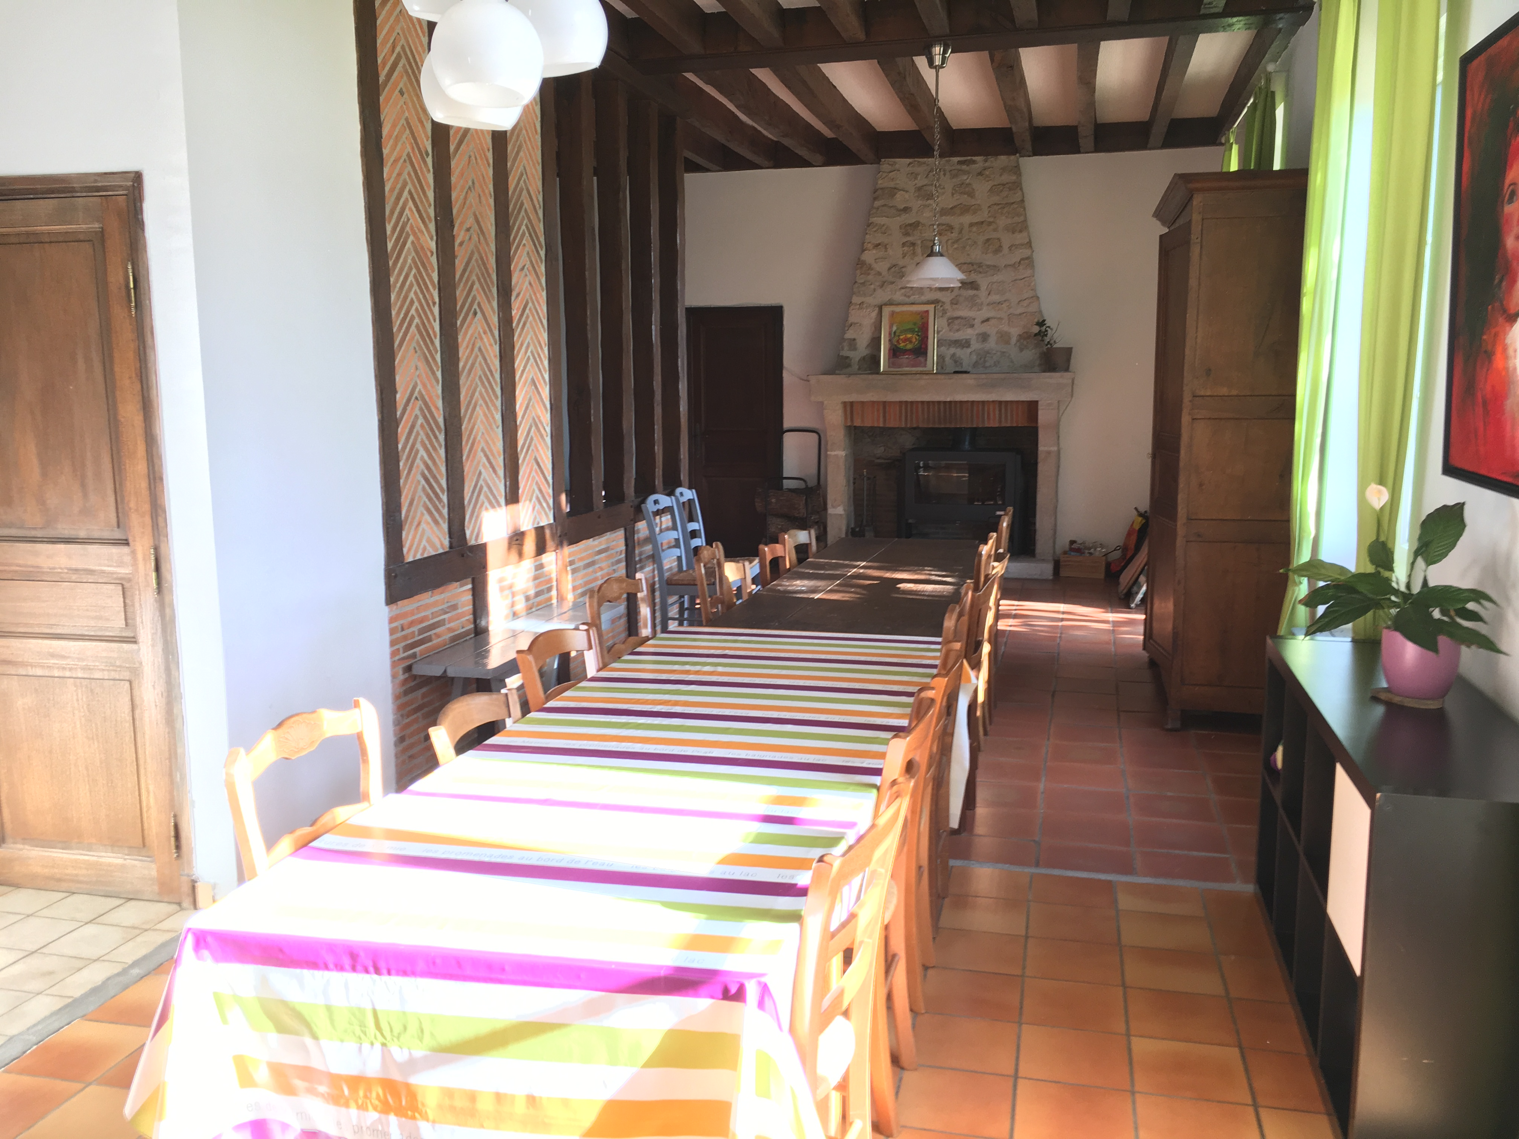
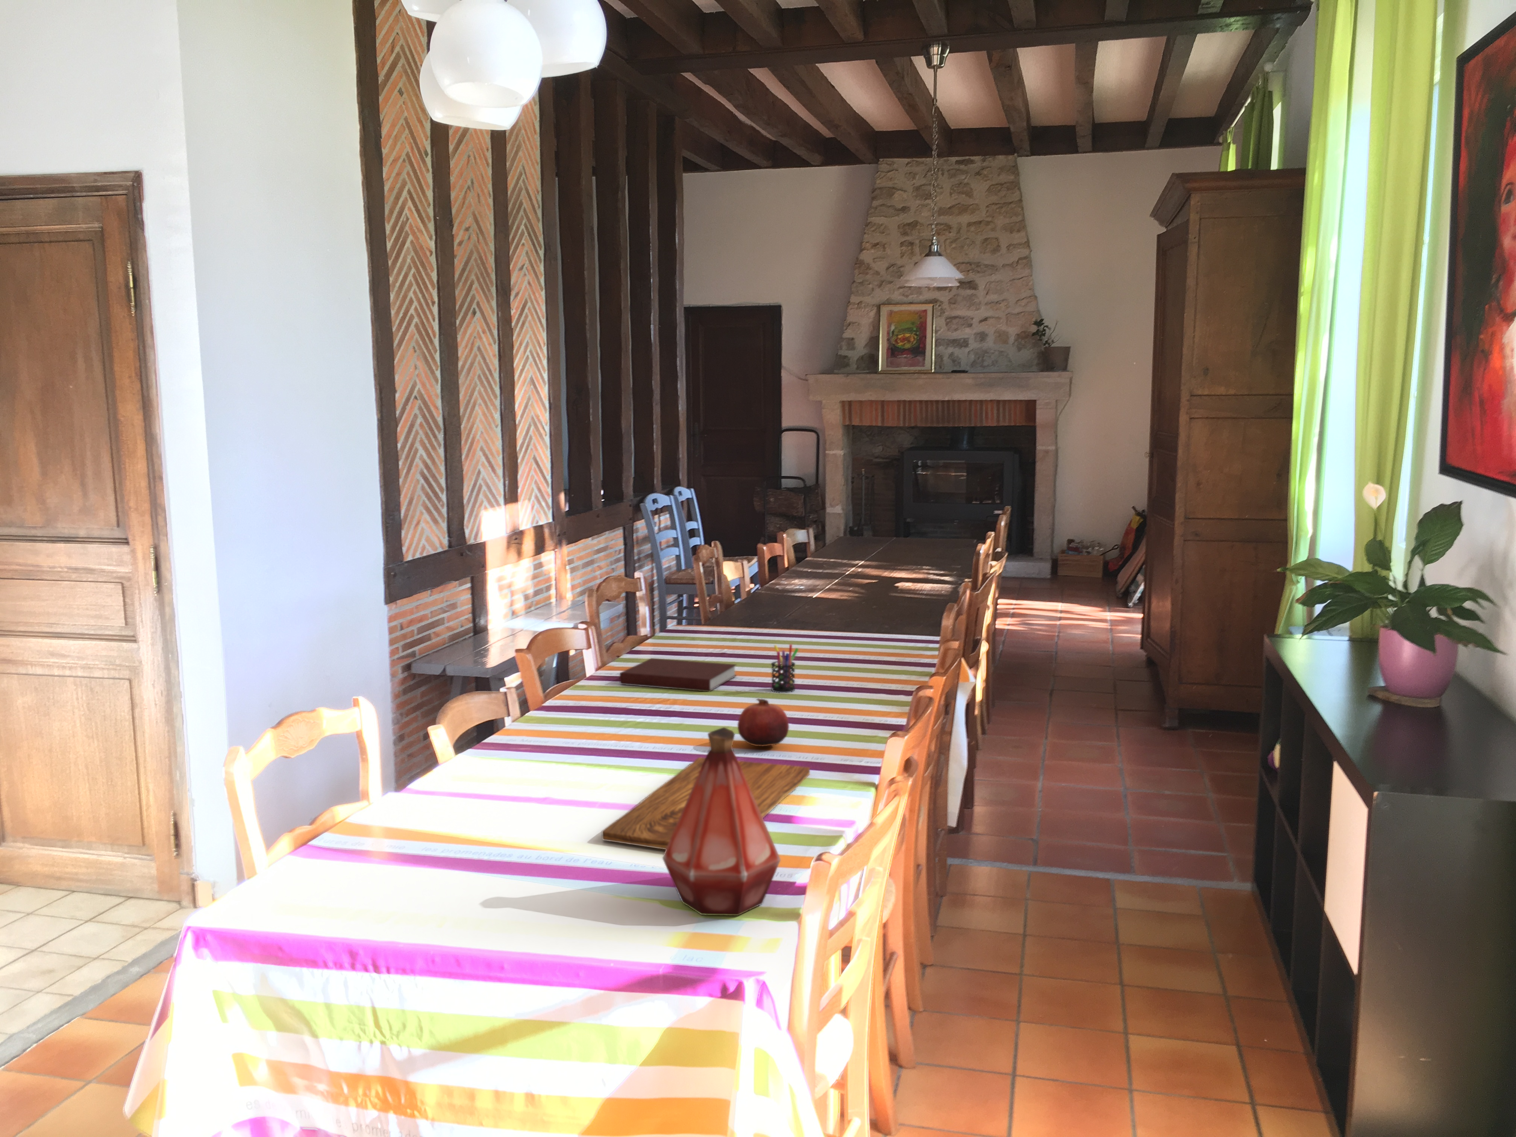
+ fruit (763, 723)
+ bottle (722, 816)
+ notebook (679, 674)
+ pen holder (787, 666)
+ cutting board (690, 792)
